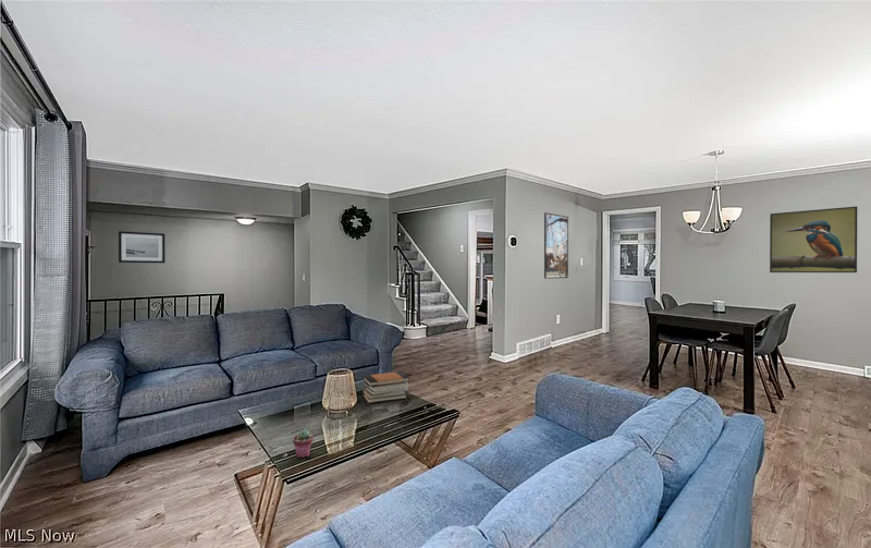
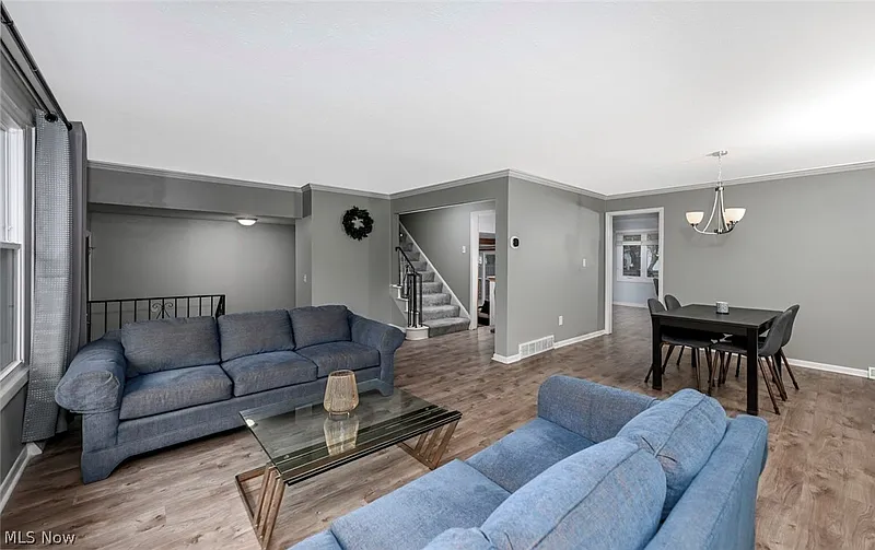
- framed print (556, 246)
- book stack (385, 386)
- wall art (142, 247)
- potted succulent (303, 442)
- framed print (810, 241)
